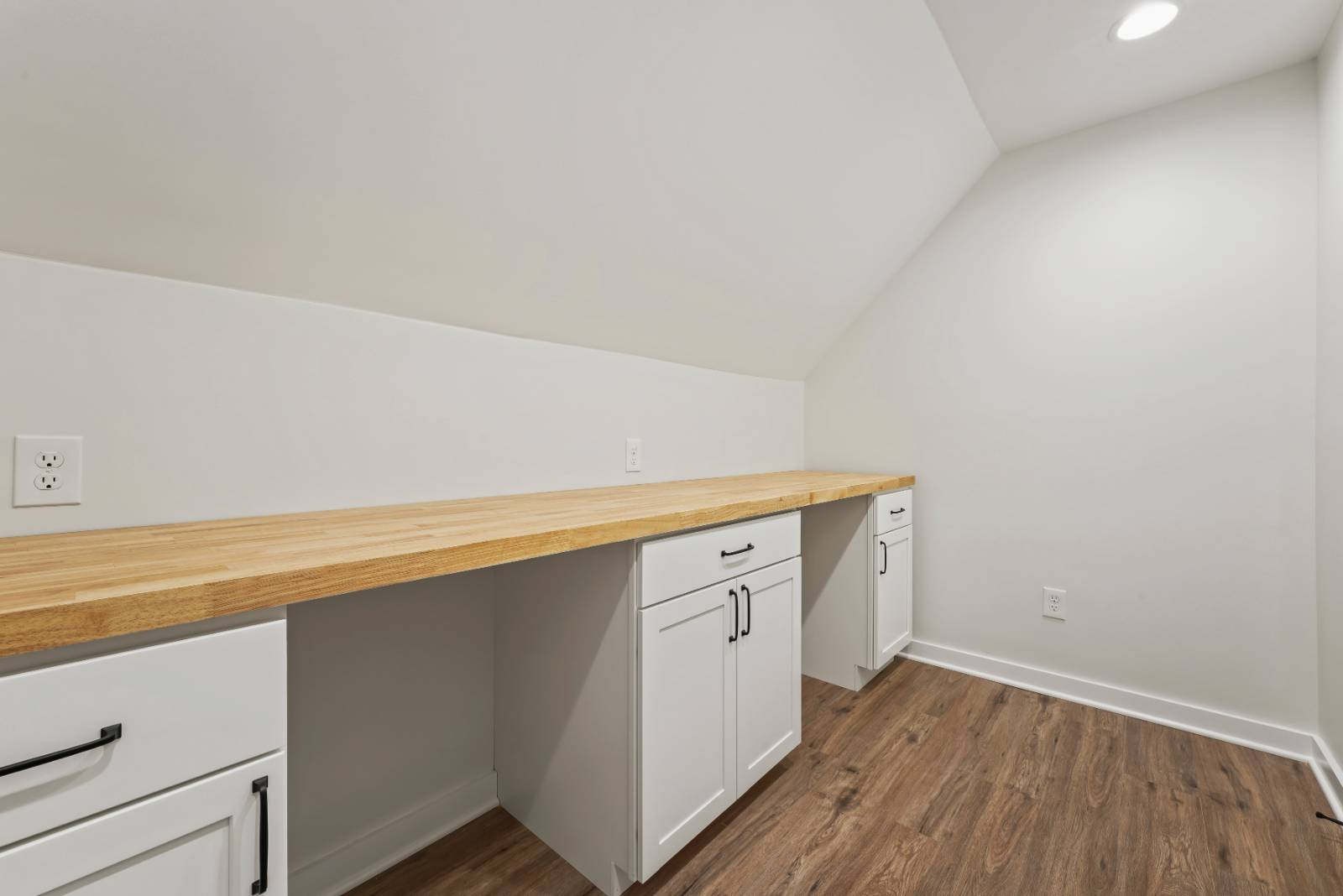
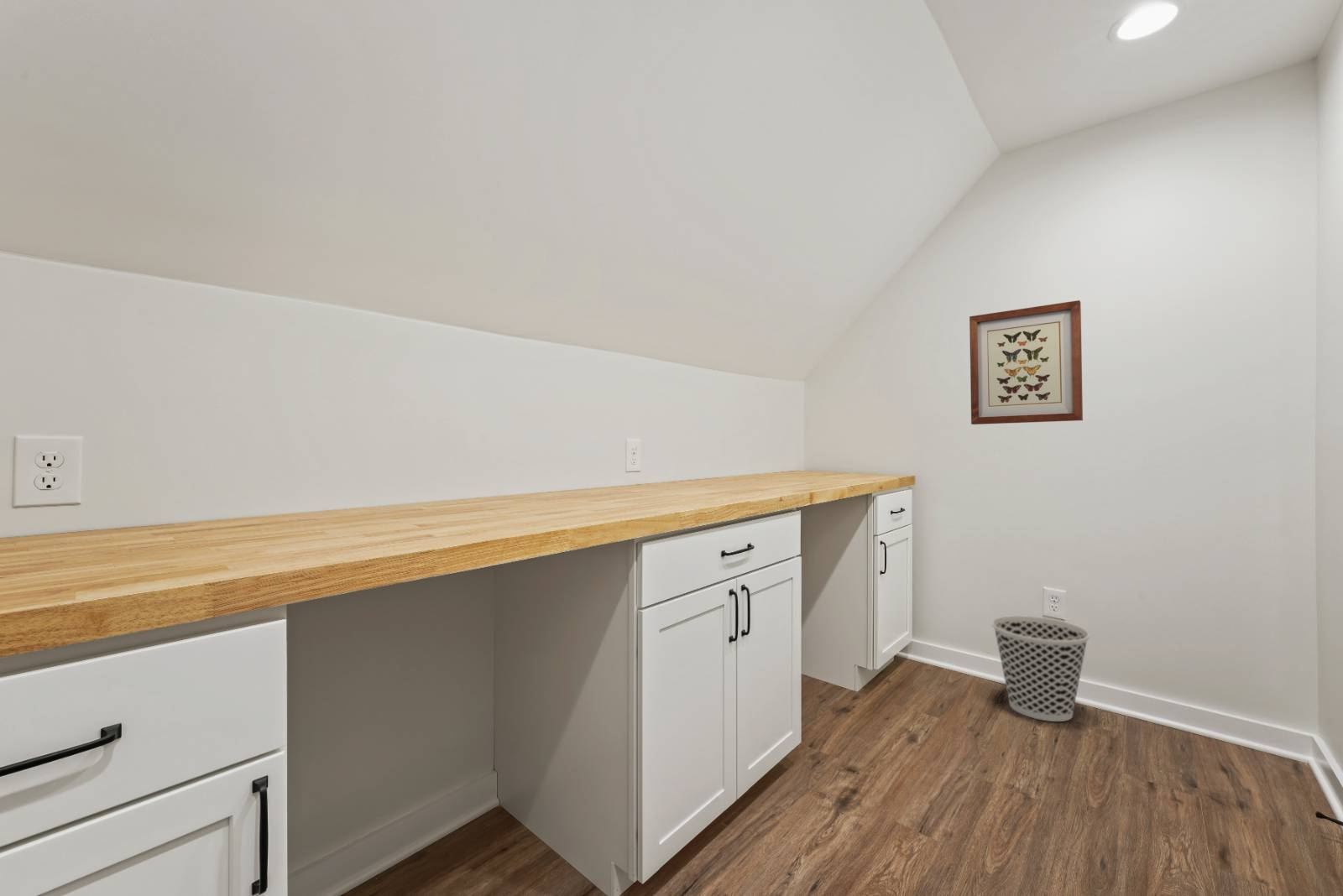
+ wall art (1023, 366)
+ wastebasket (1039, 668)
